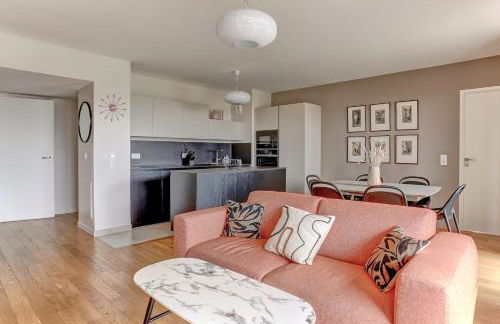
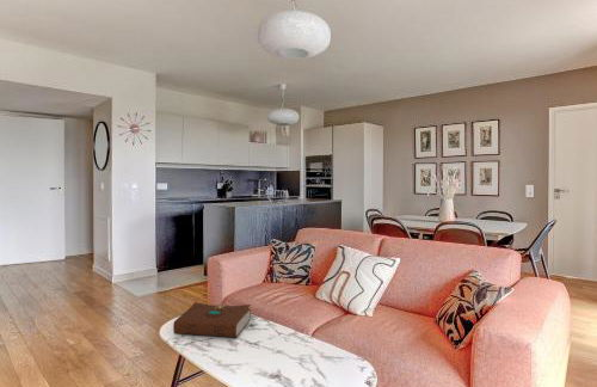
+ book (214, 318)
